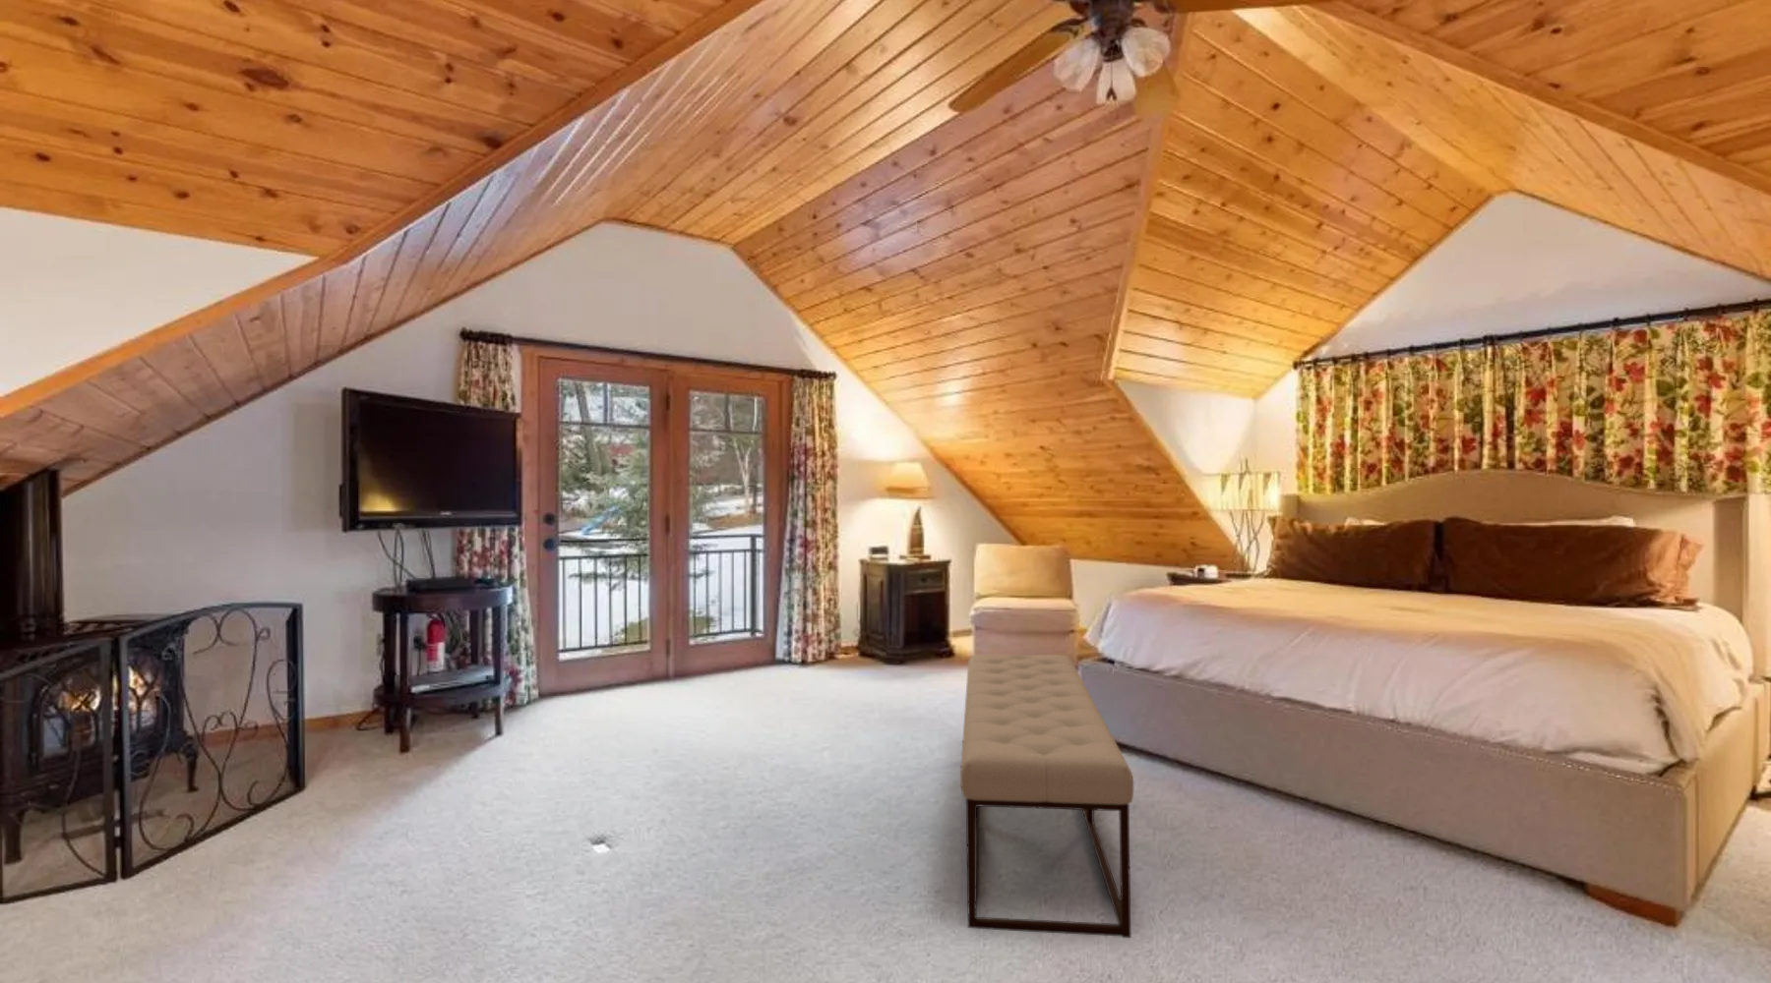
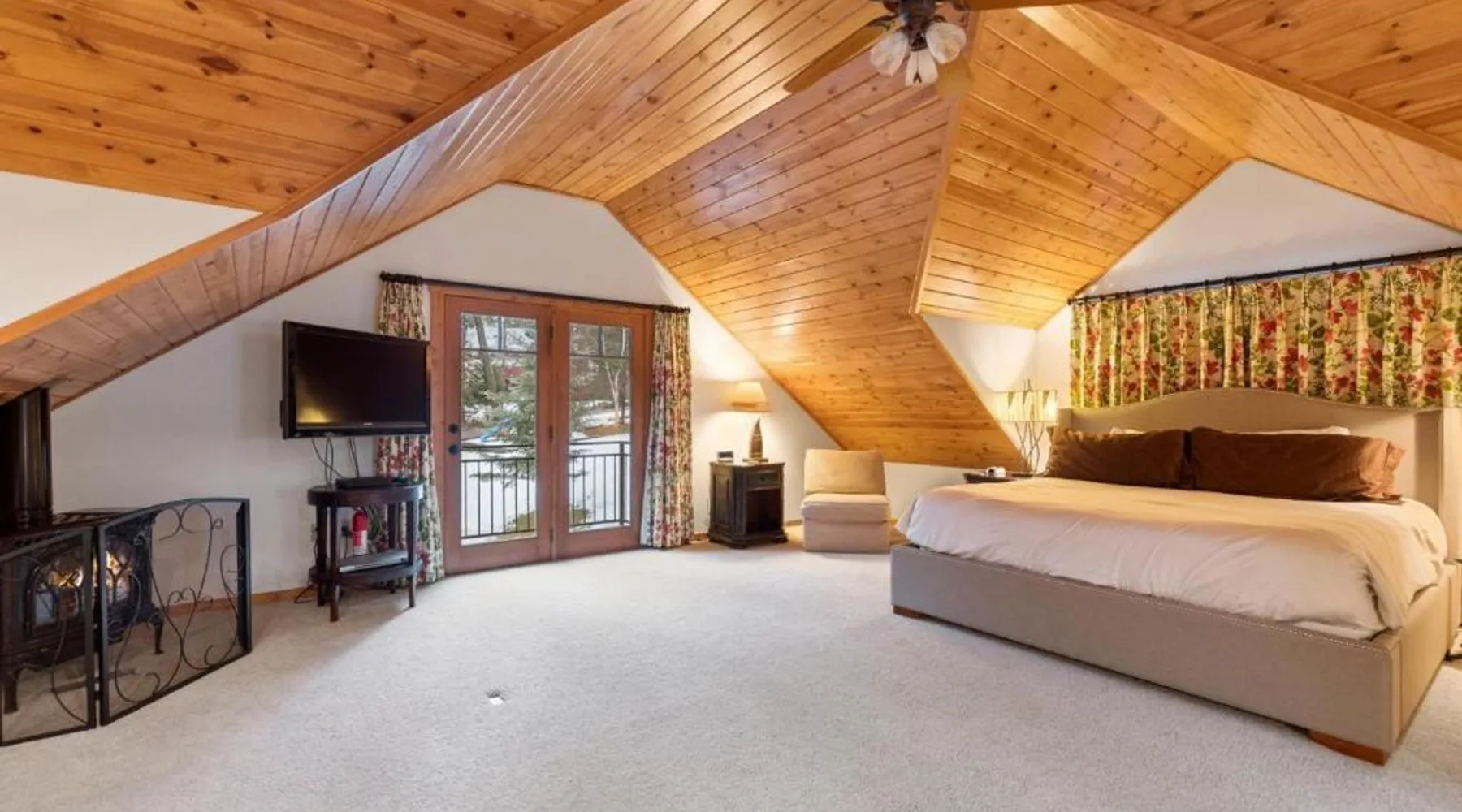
- bench (1030, 758)
